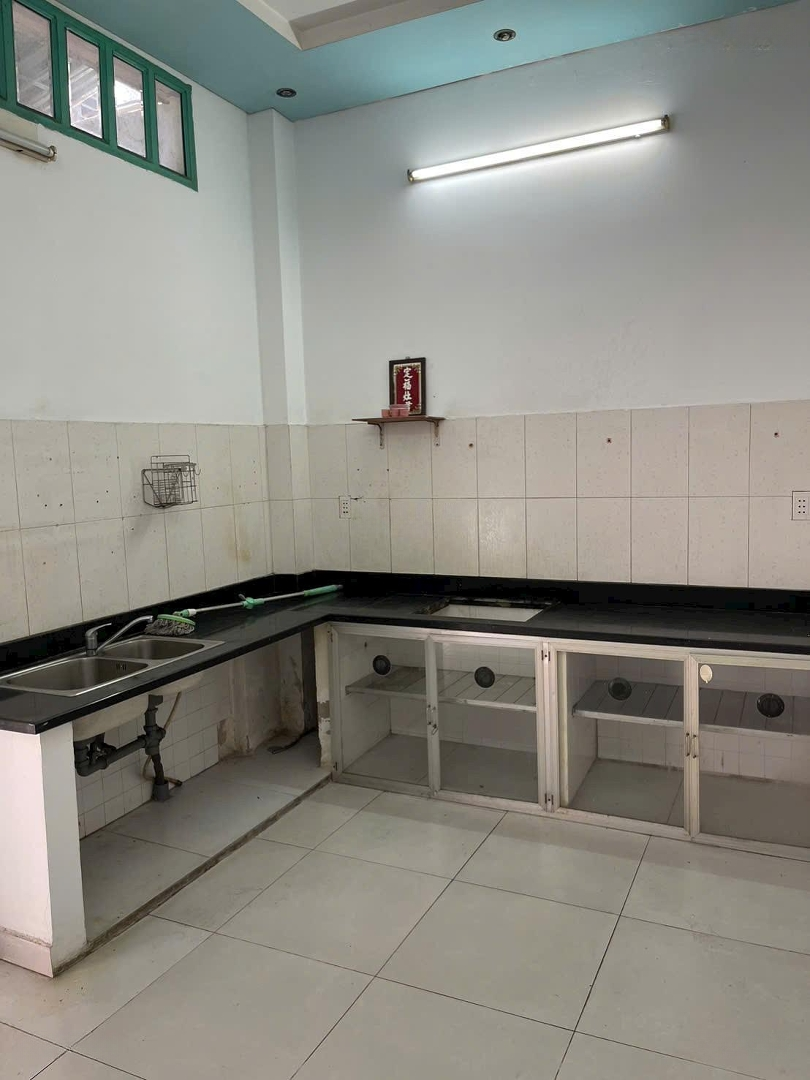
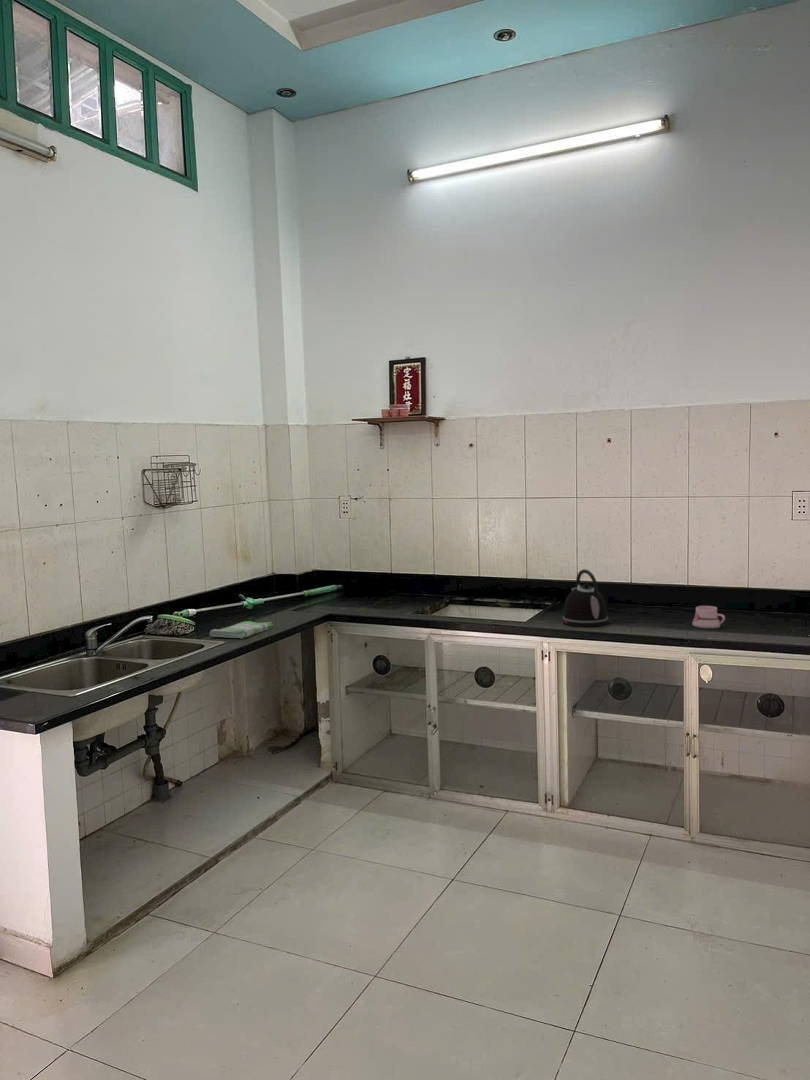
+ kettle (585, 595)
+ dish towel (242, 628)
+ mug (708, 617)
